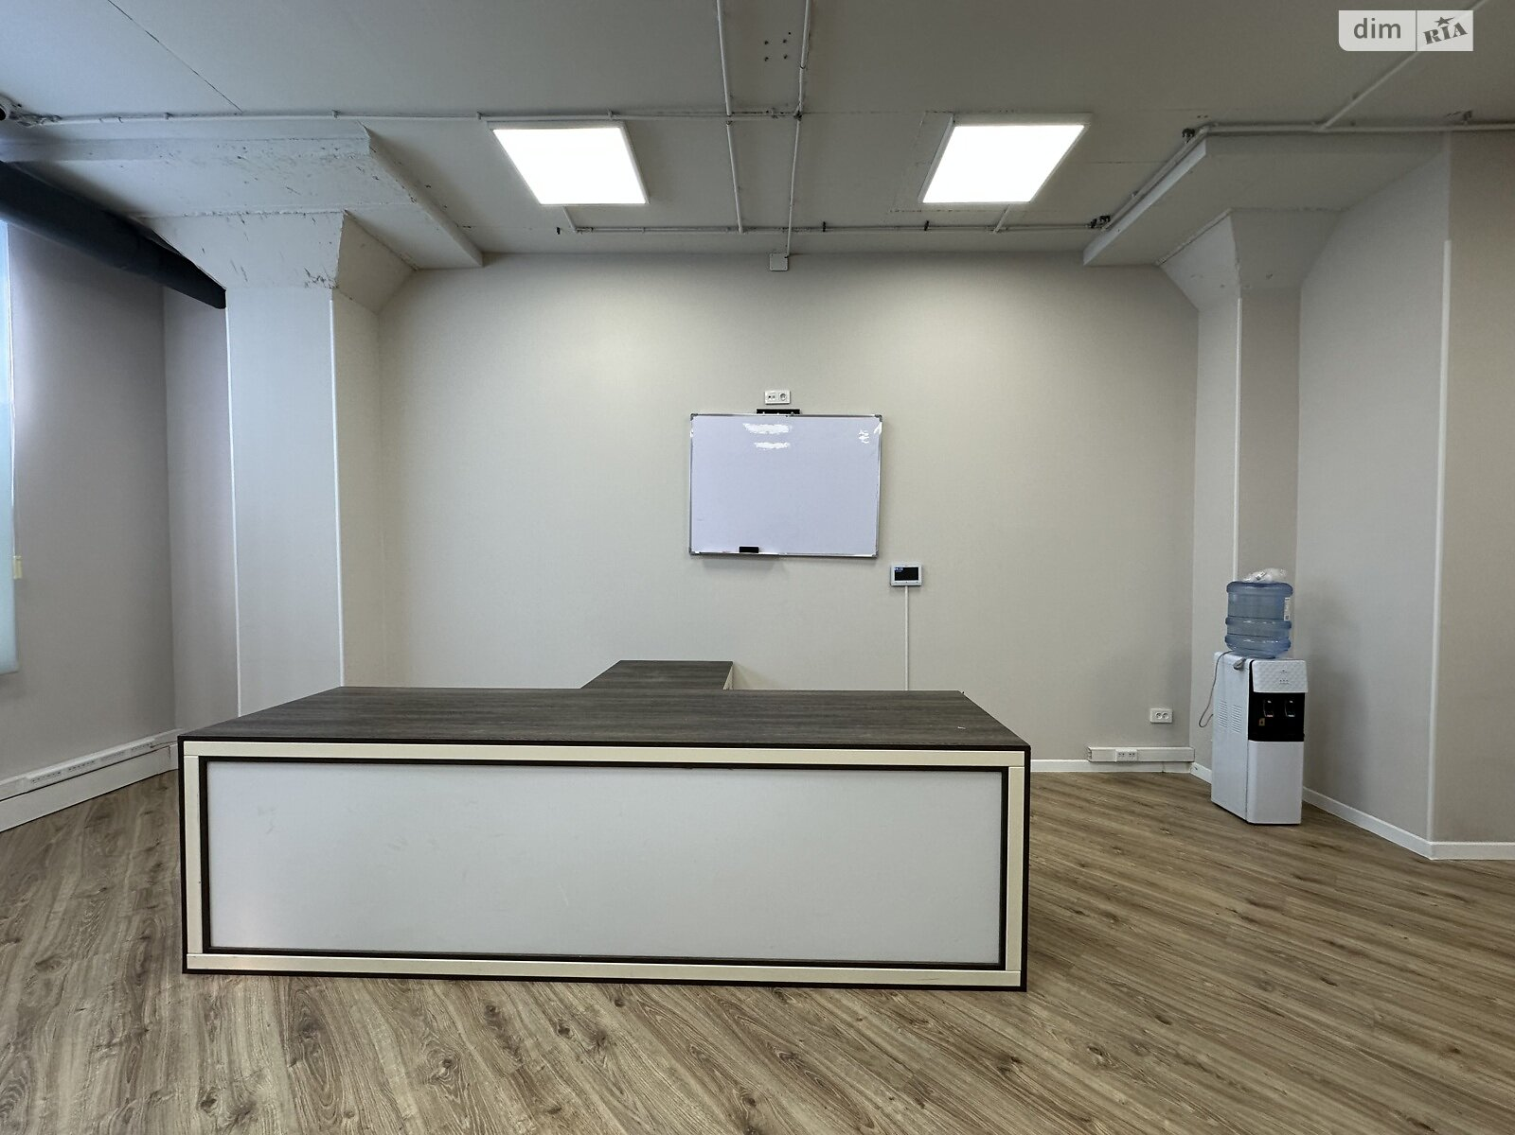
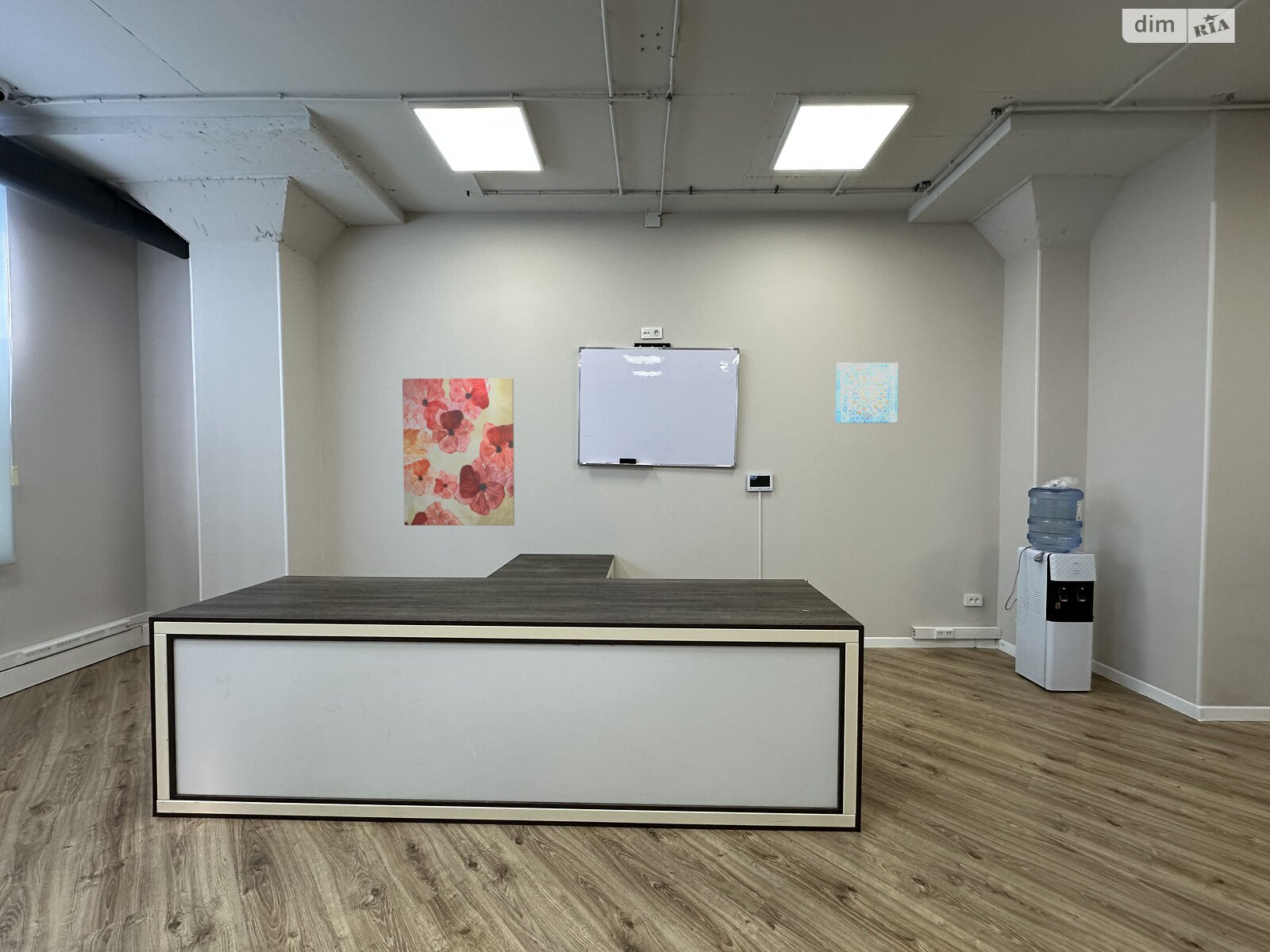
+ wall art (866, 393)
+ wall art (458, 452)
